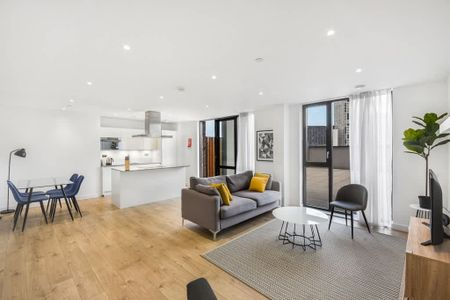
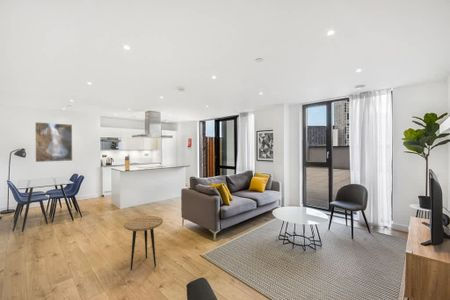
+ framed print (54, 142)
+ side table (145, 243)
